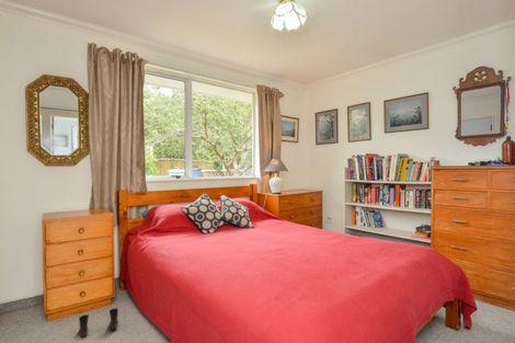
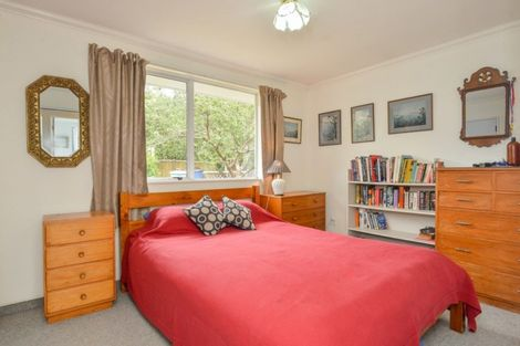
- boots (88, 318)
